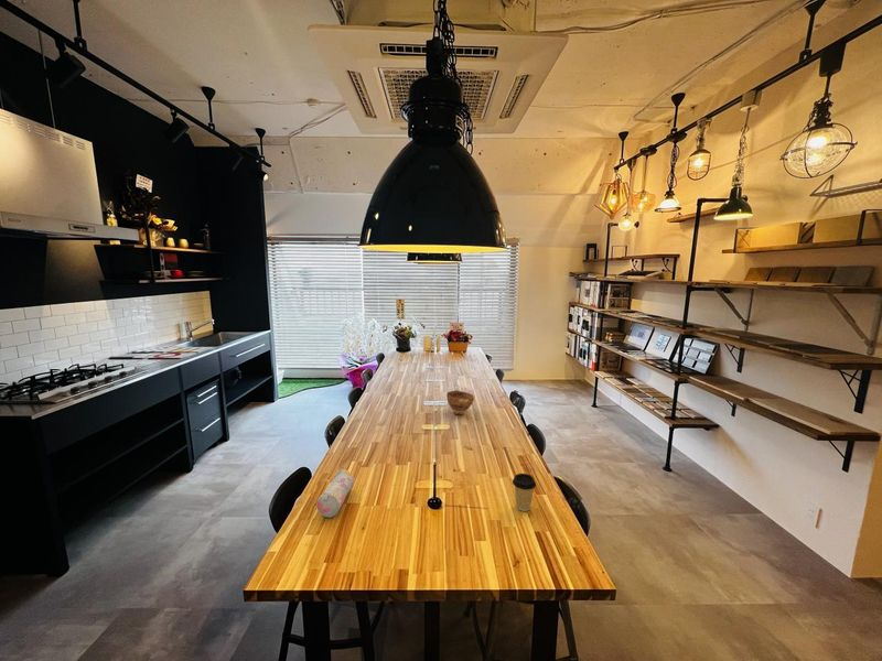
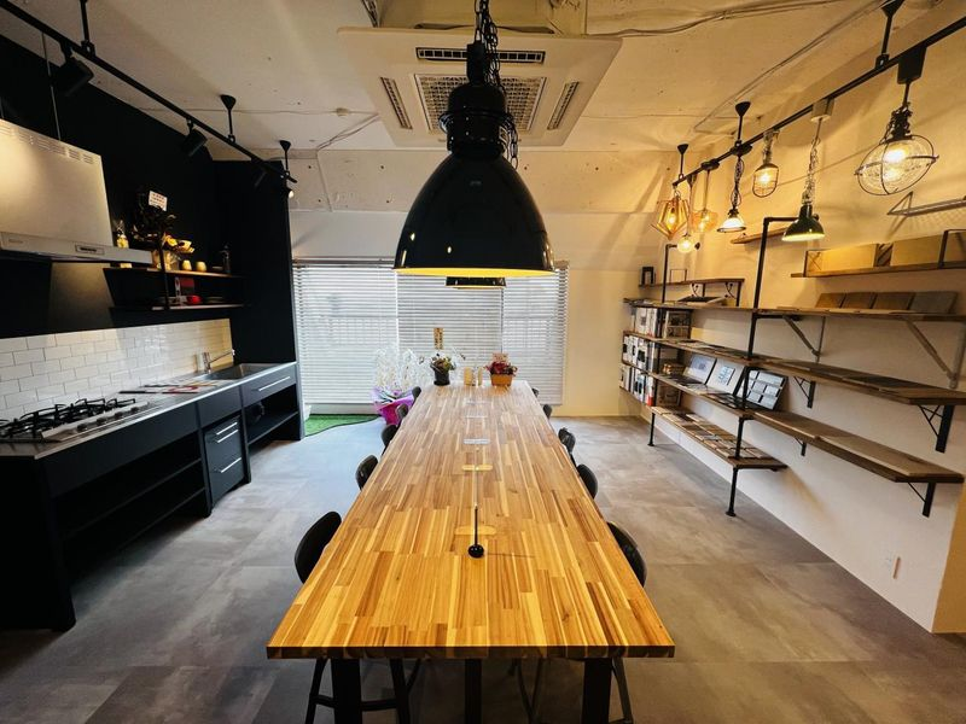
- bowl (460, 403)
- pencil case (336, 491)
- coffee cup (524, 492)
